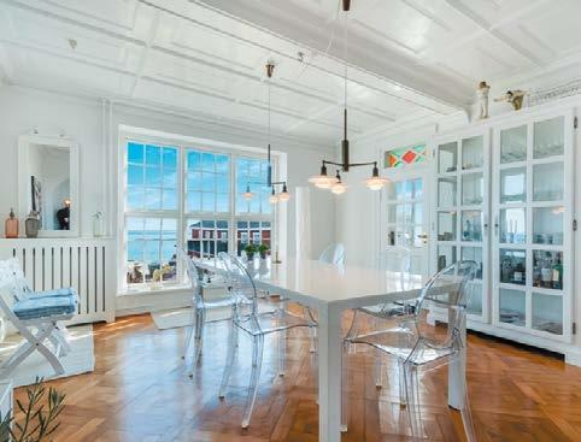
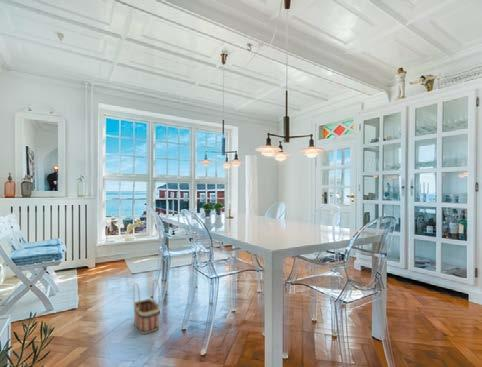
+ basket (146, 303)
